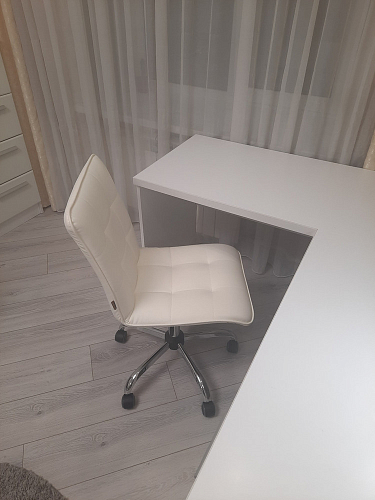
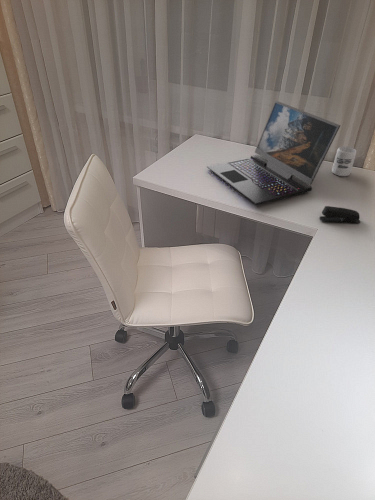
+ laptop (266, 149)
+ stapler (341, 214)
+ cup (343, 161)
